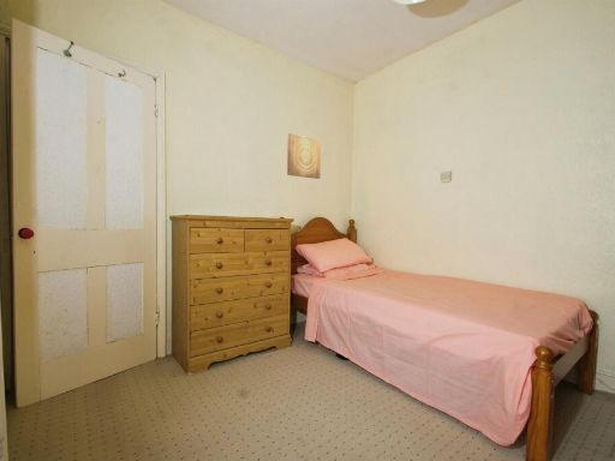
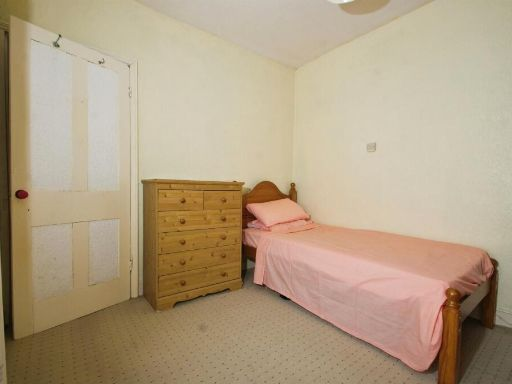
- wall art (304, 156)
